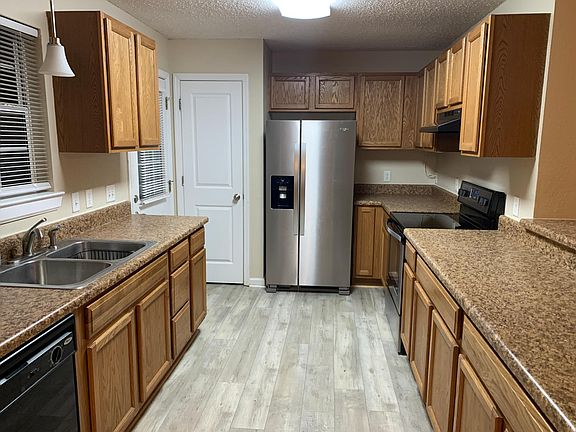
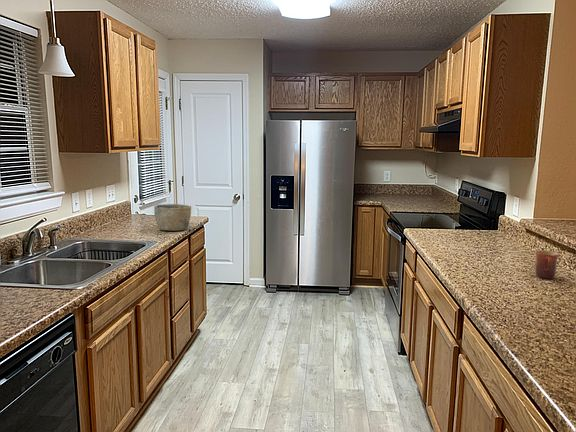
+ bowl (173, 217)
+ mug (546, 265)
